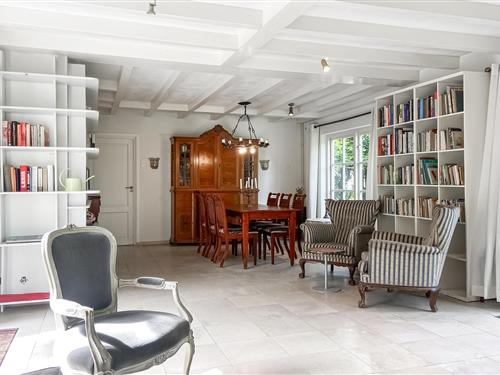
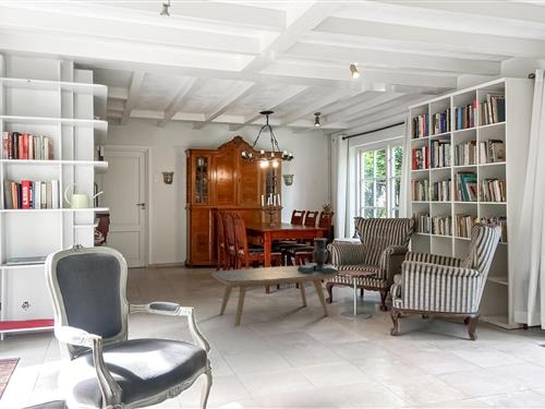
+ coffee table (274, 284)
+ decorative urn (316, 254)
